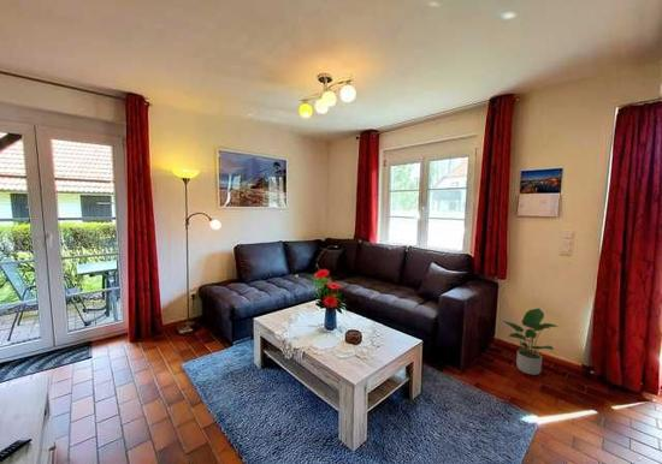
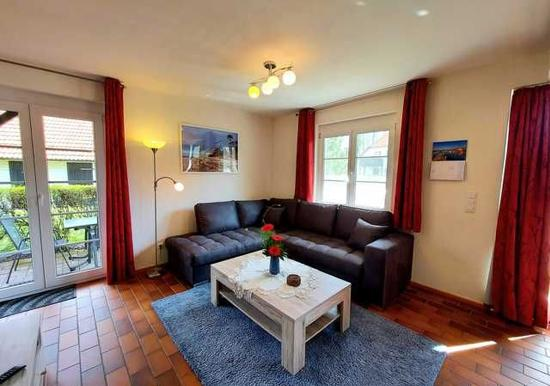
- potted plant (527, 340)
